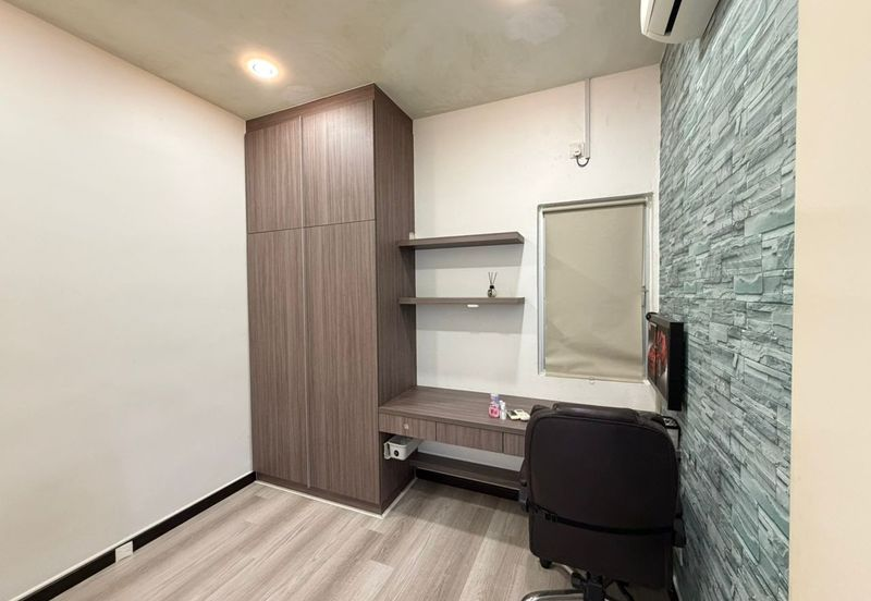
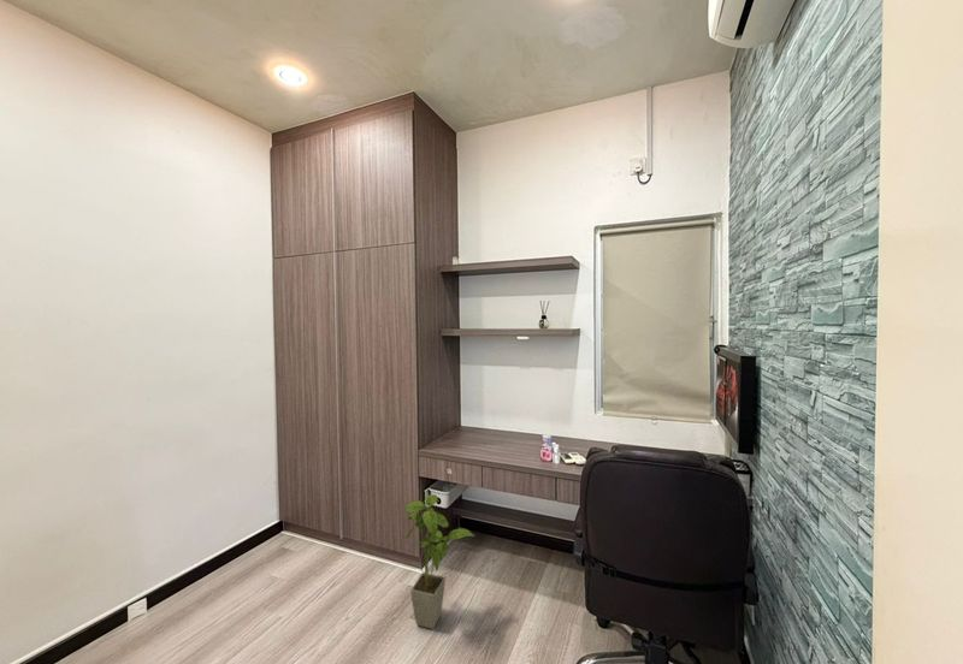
+ house plant (433, 562)
